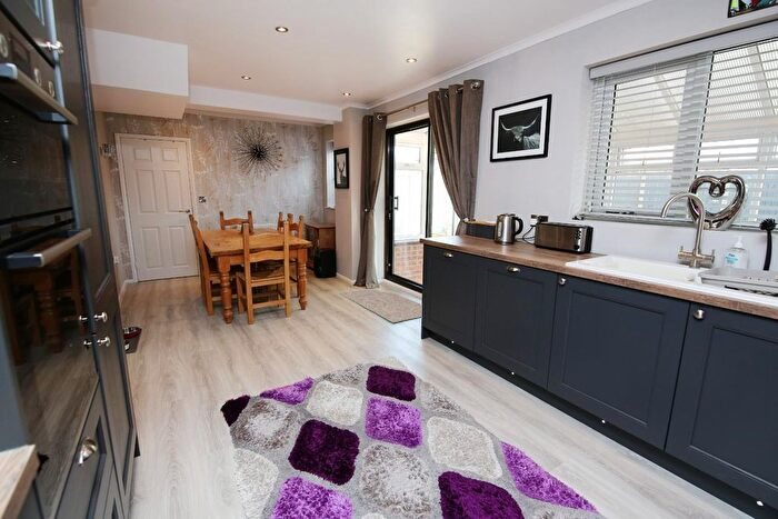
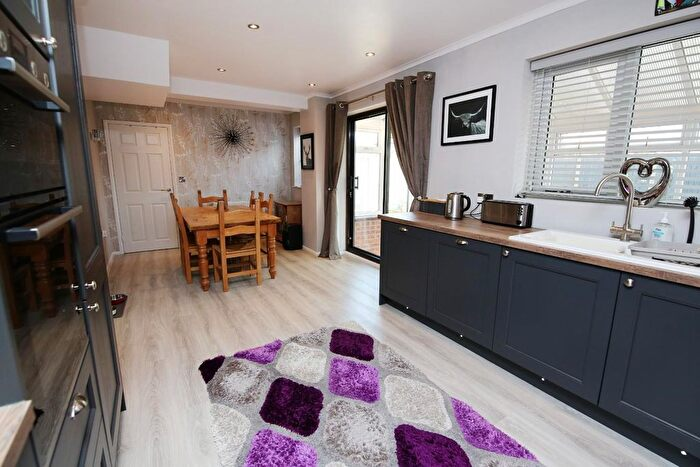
- rug (386, 301)
